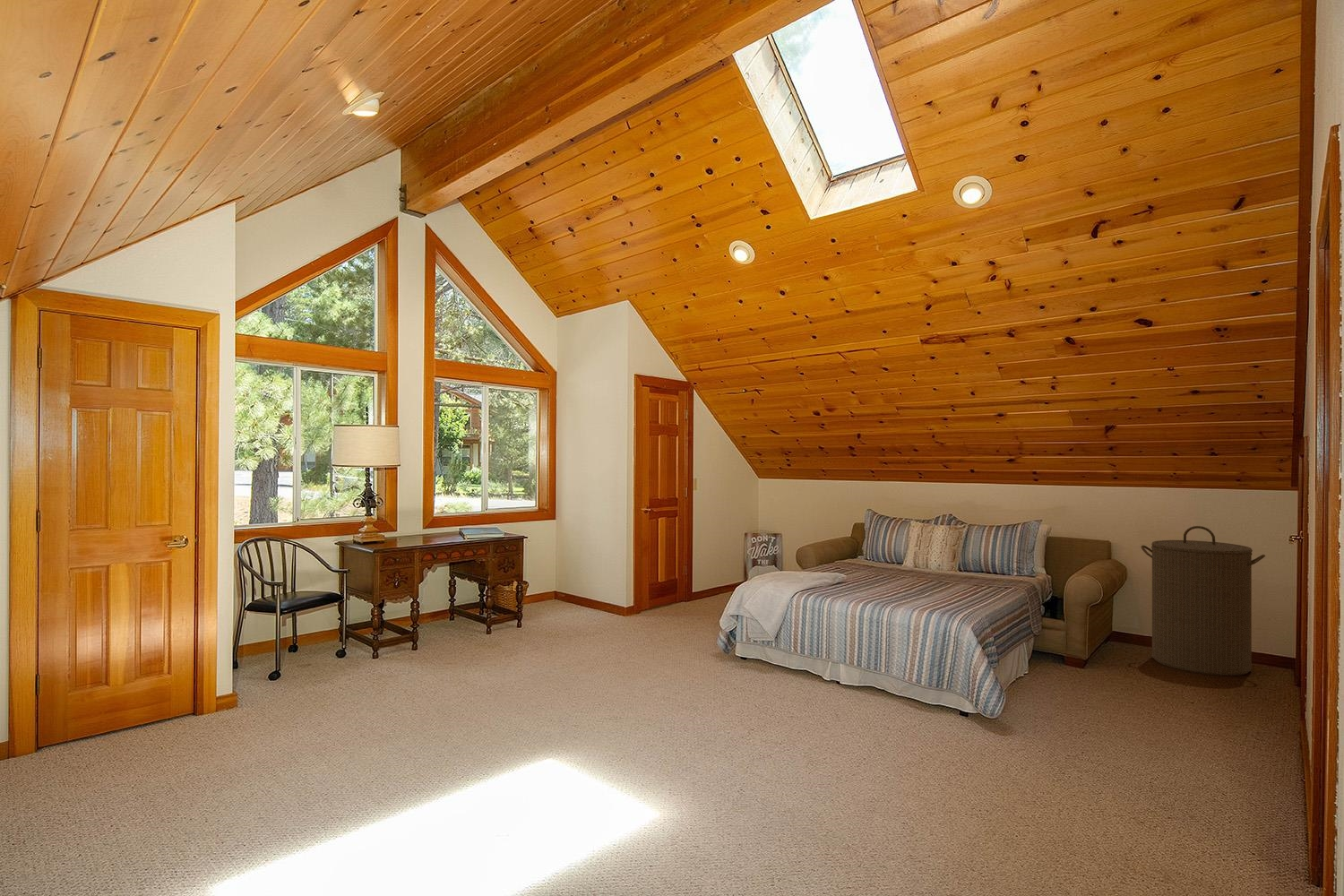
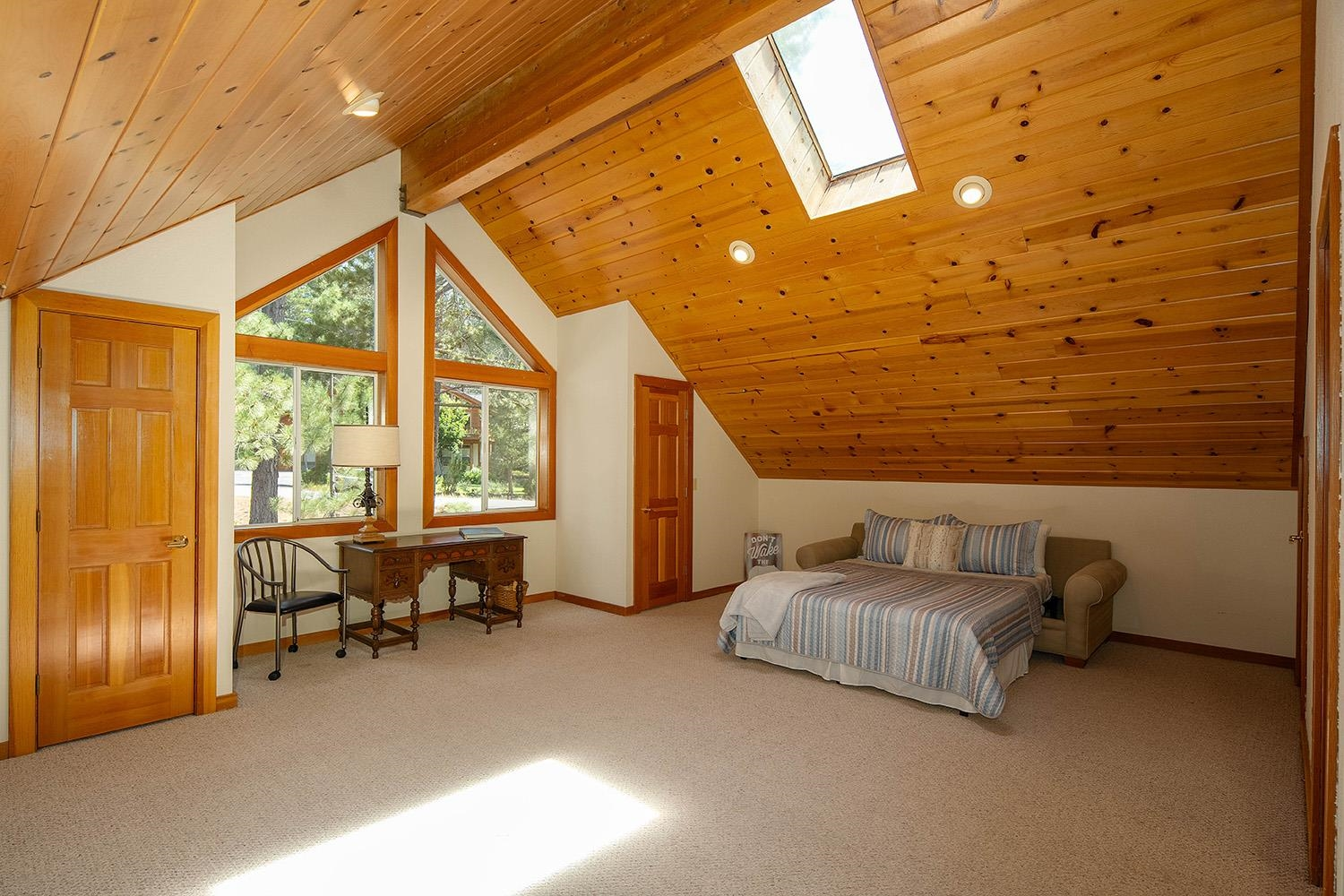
- laundry hamper (1200, 595)
